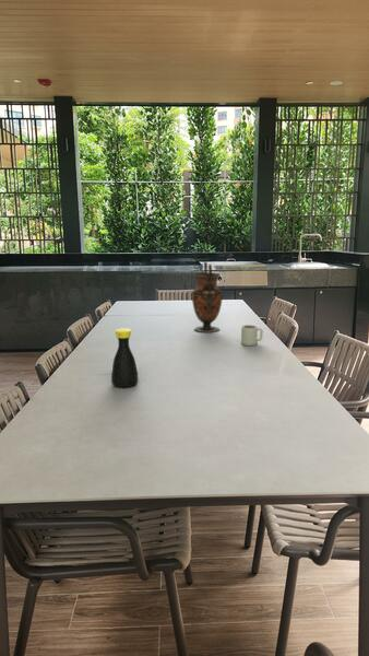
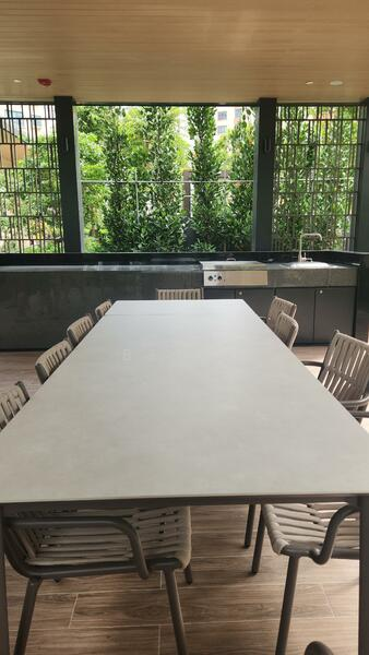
- bottle (123, 356)
- vase (206, 296)
- cup (251, 335)
